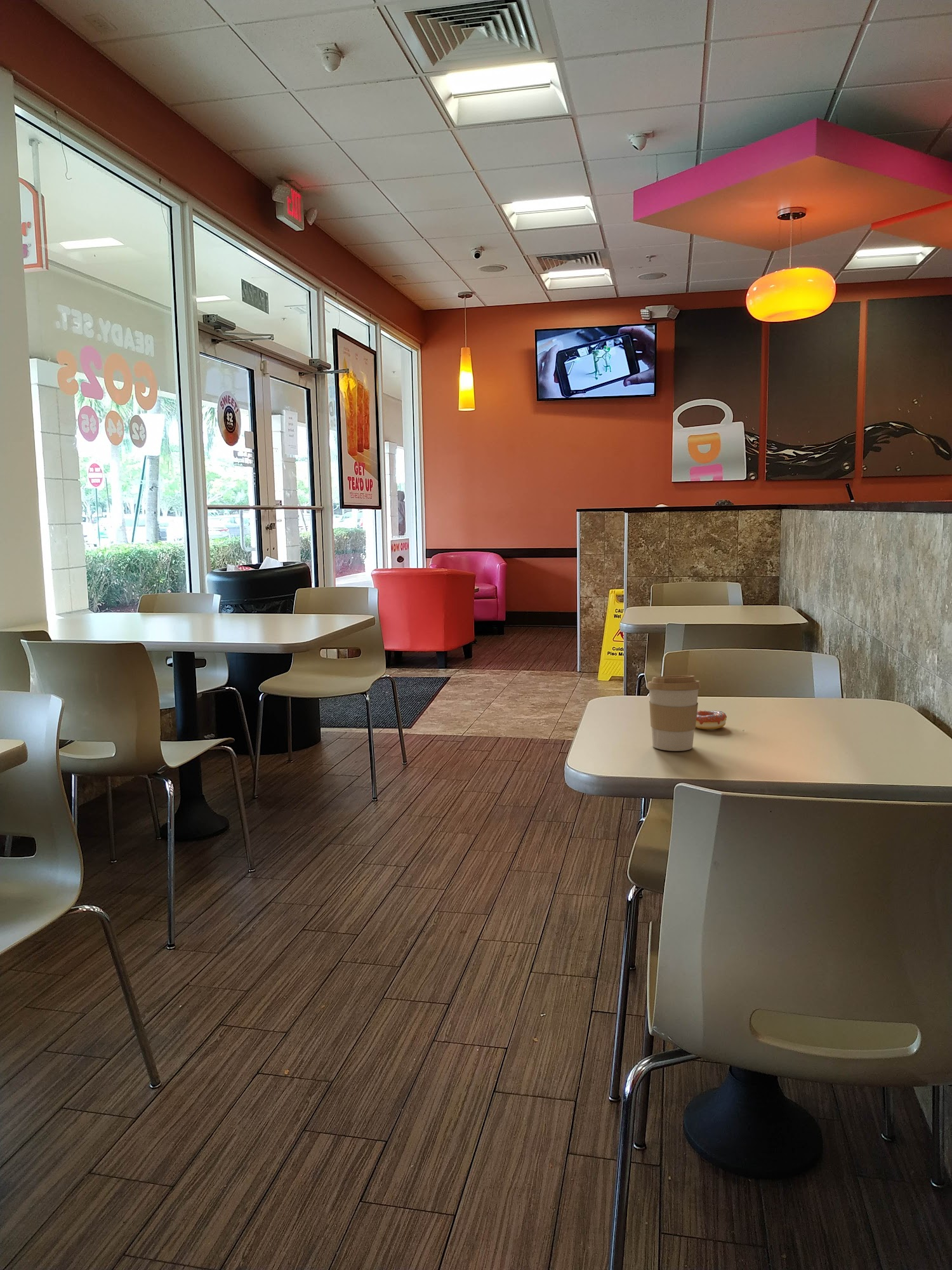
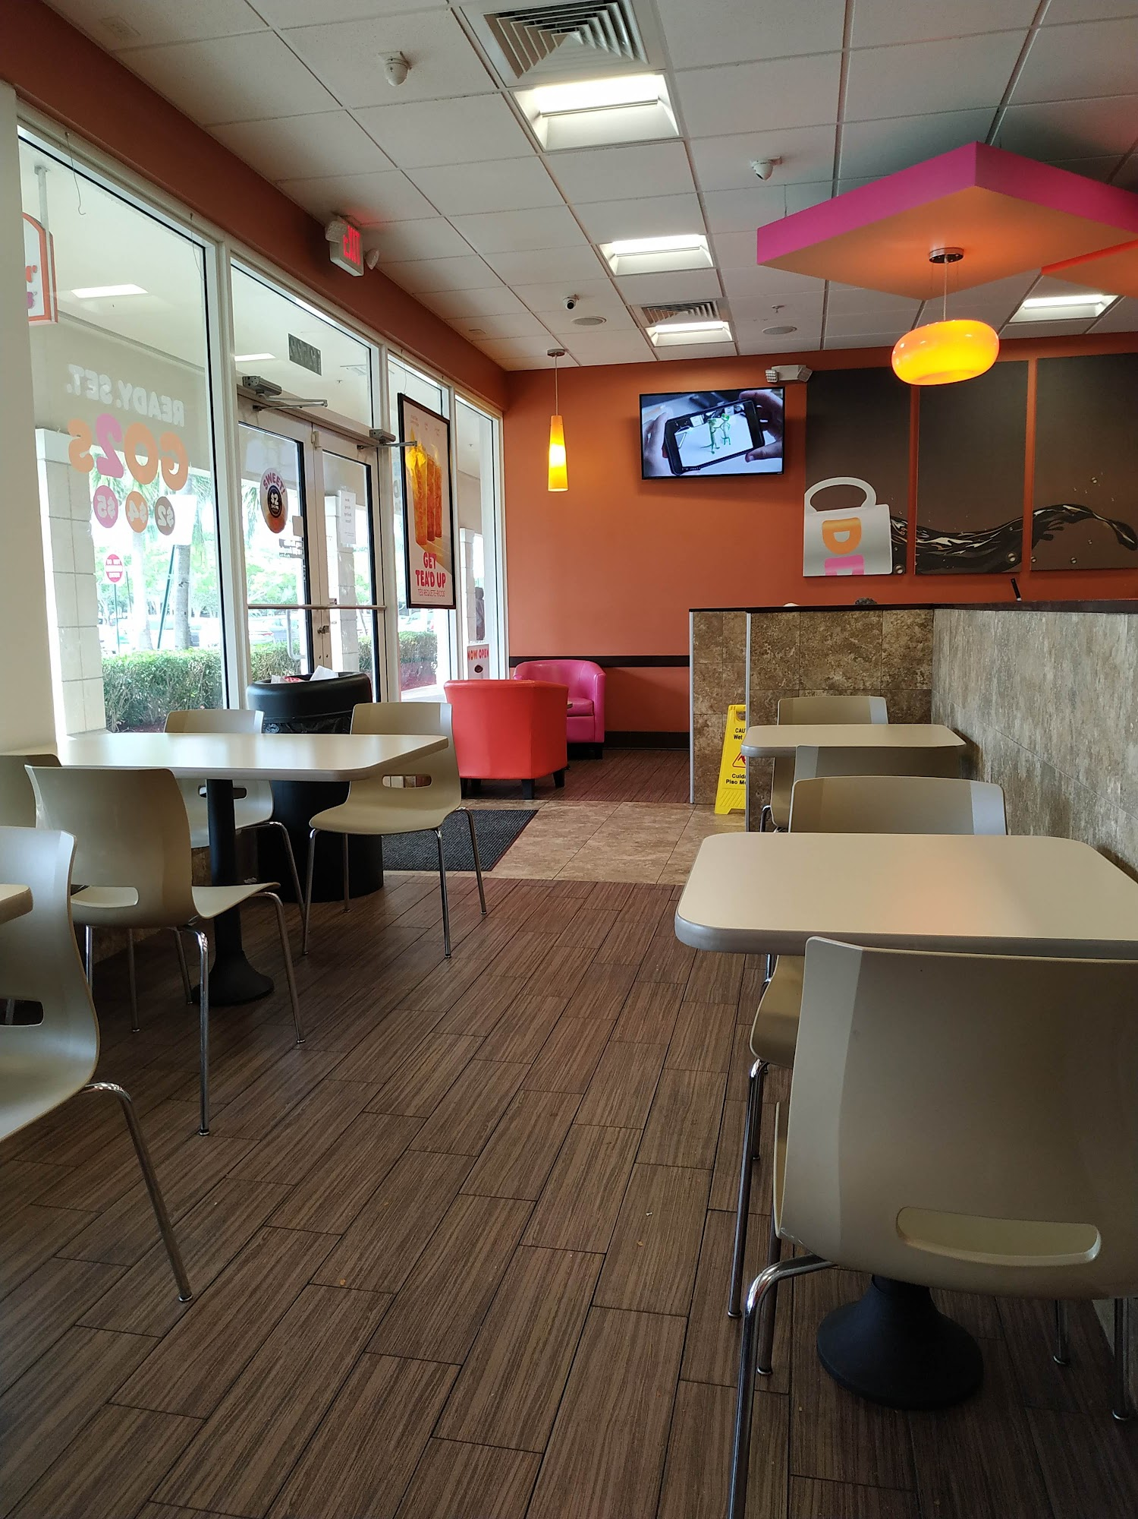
- coffee cup (673, 710)
- donut (717, 720)
